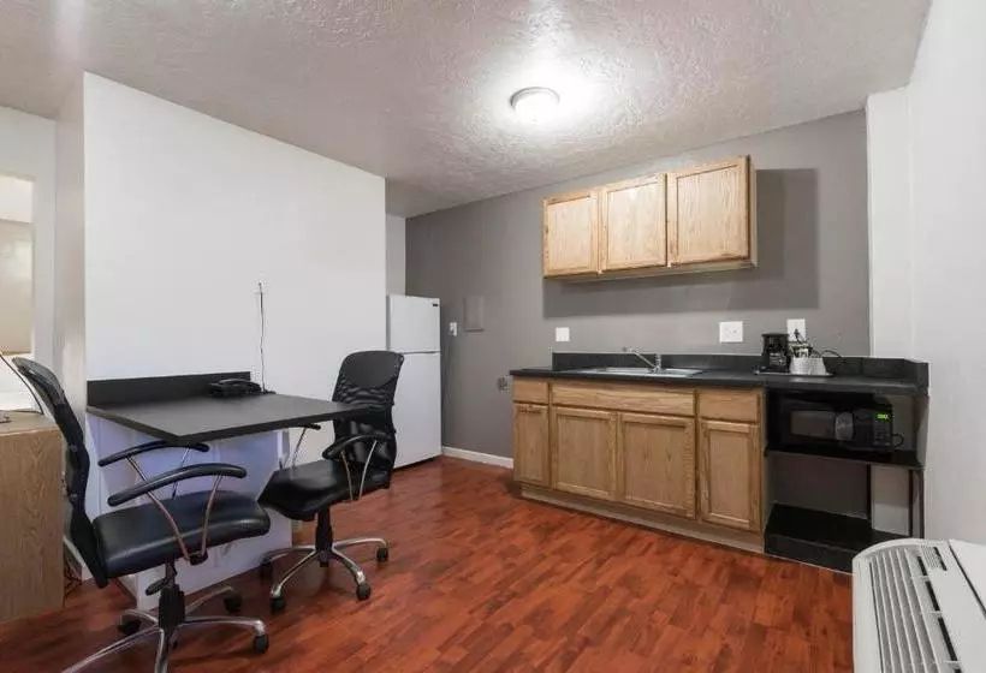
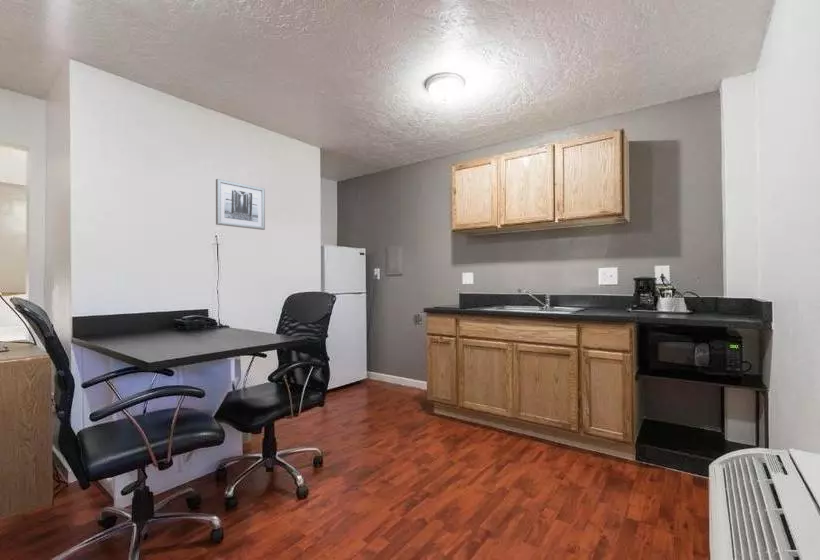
+ wall art (241, 205)
